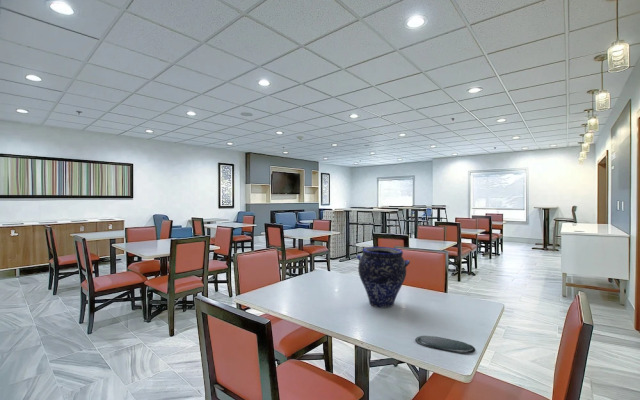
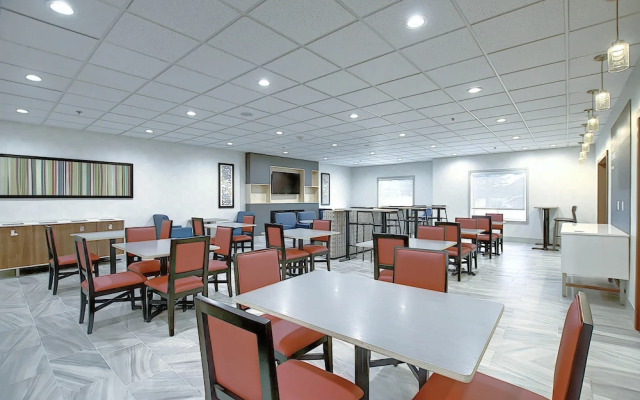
- oval tray (444, 344)
- vase (382, 276)
